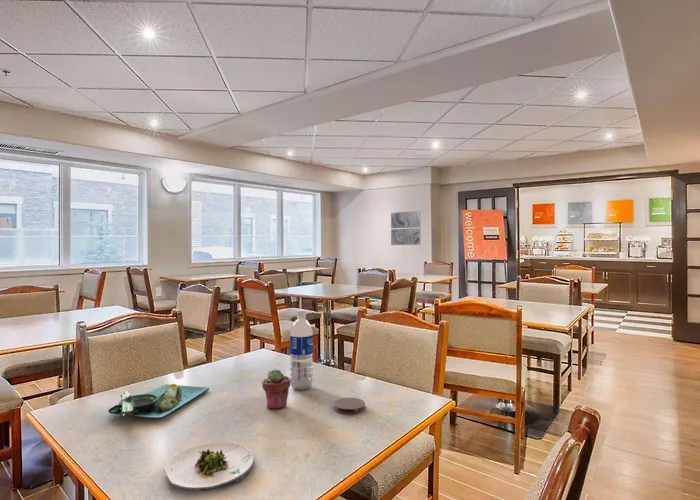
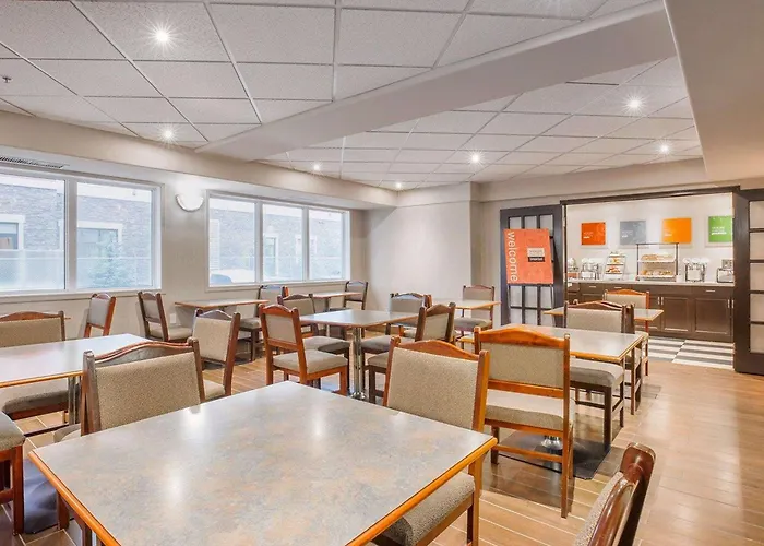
- salad plate (211, 458)
- potted succulent (276, 387)
- water bottle (301, 348)
- coaster (349, 405)
- platter (157, 398)
- wall art (405, 227)
